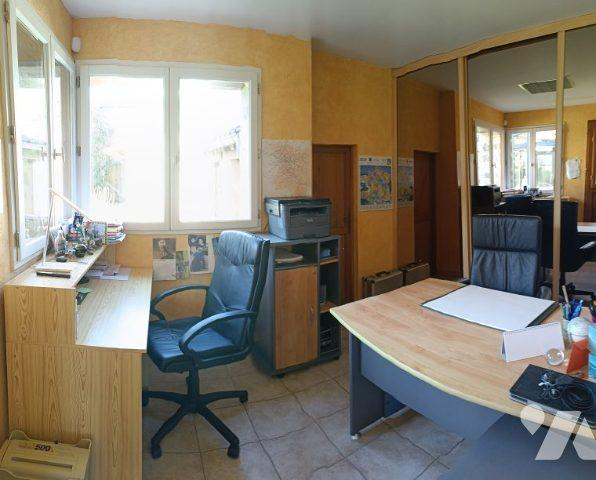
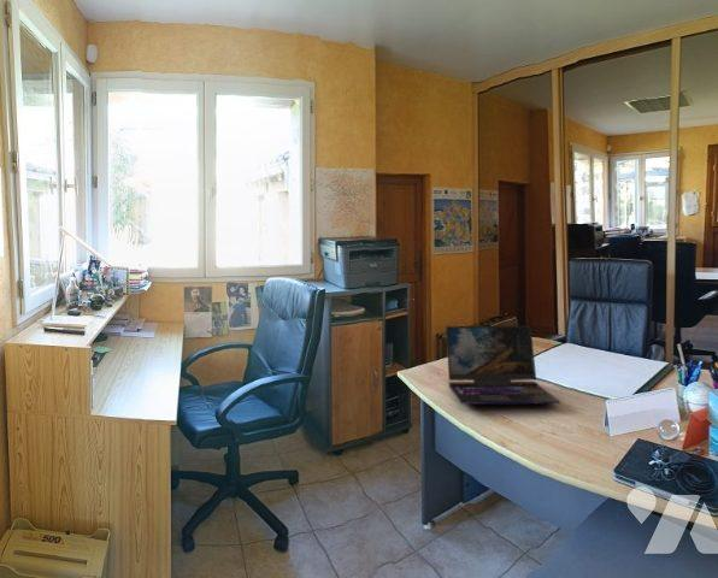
+ laptop (498, 362)
